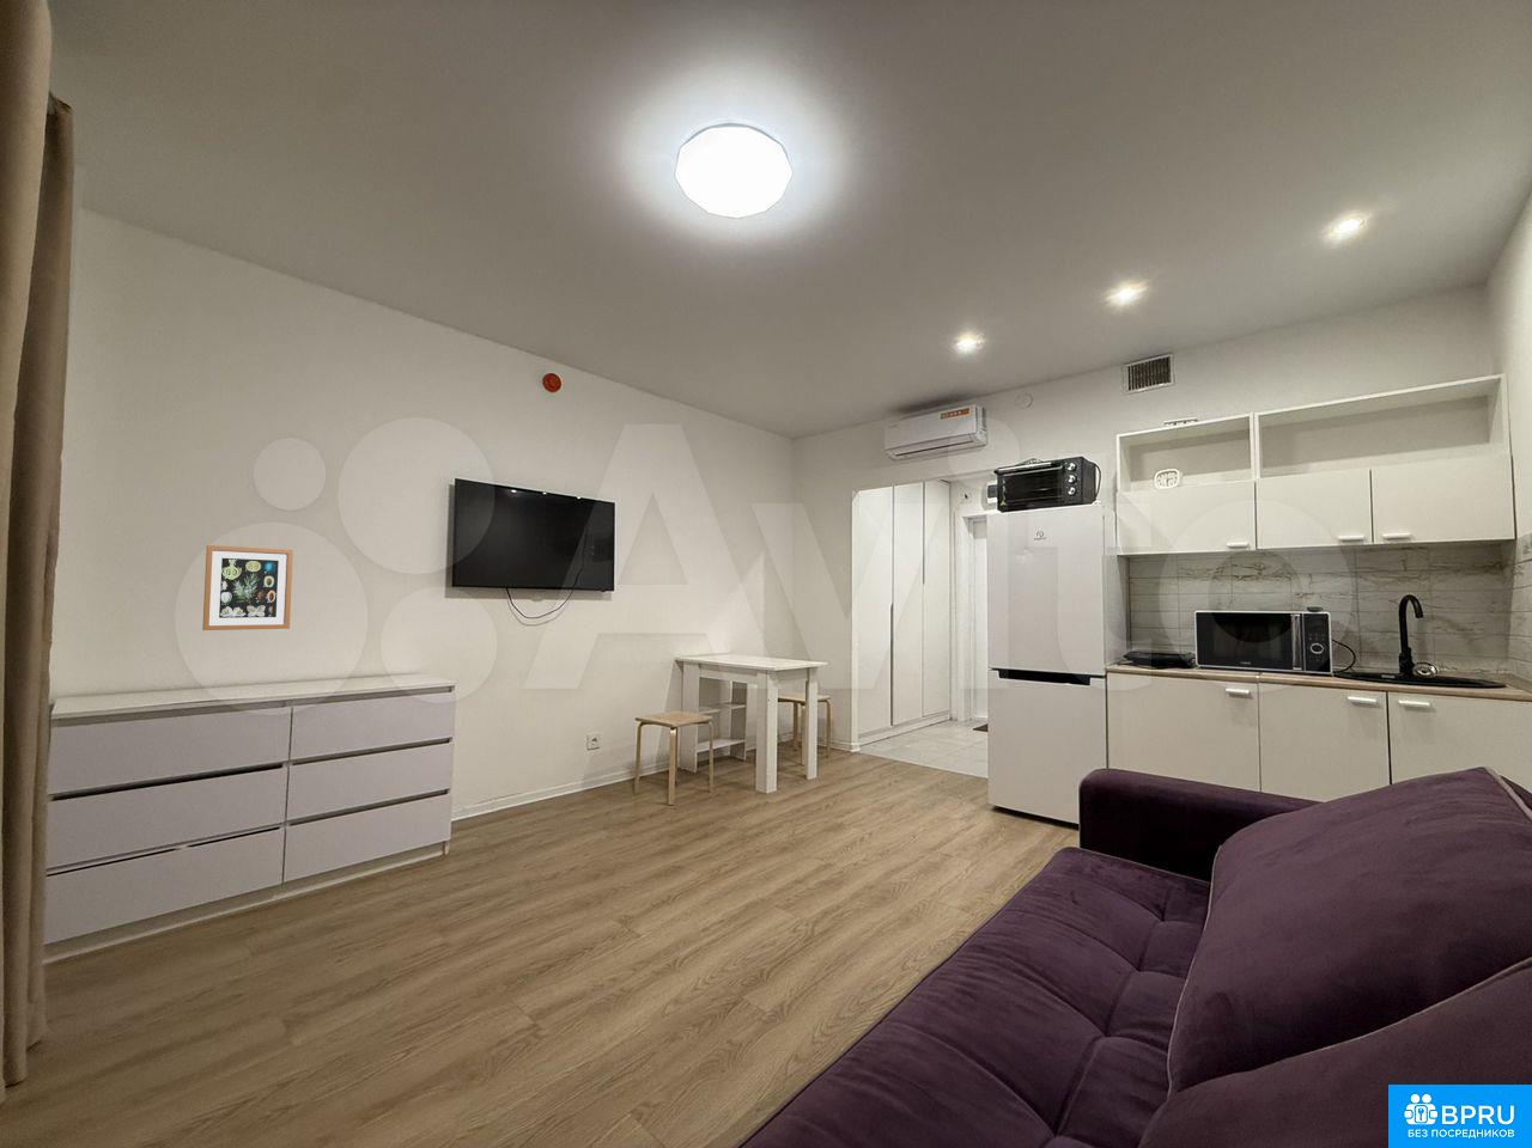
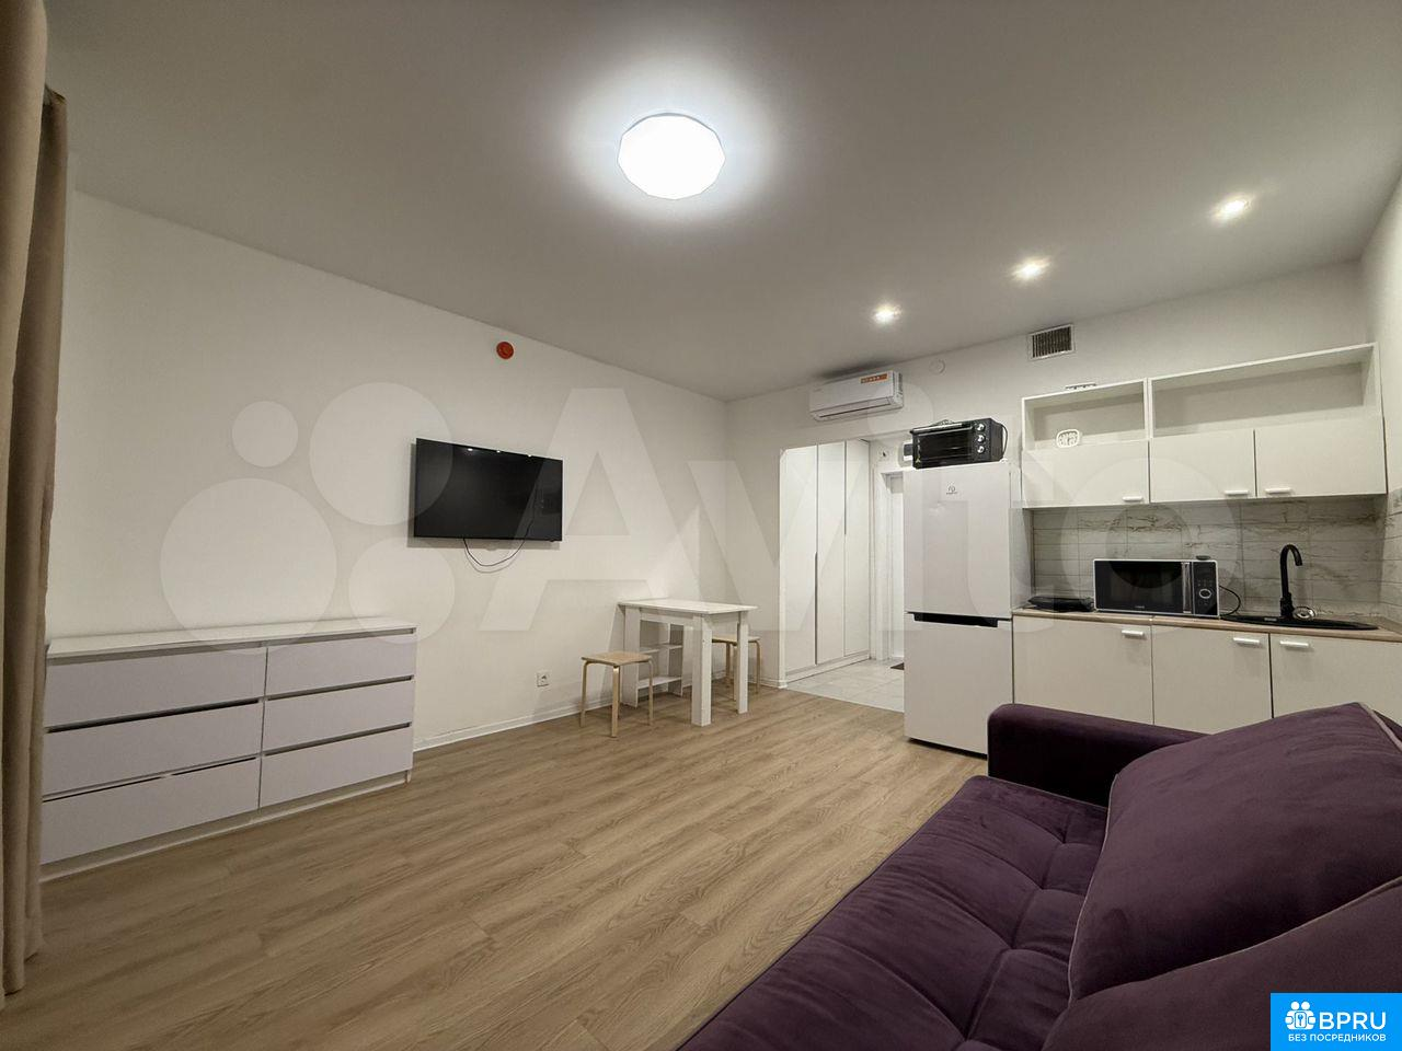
- wall art (248, 588)
